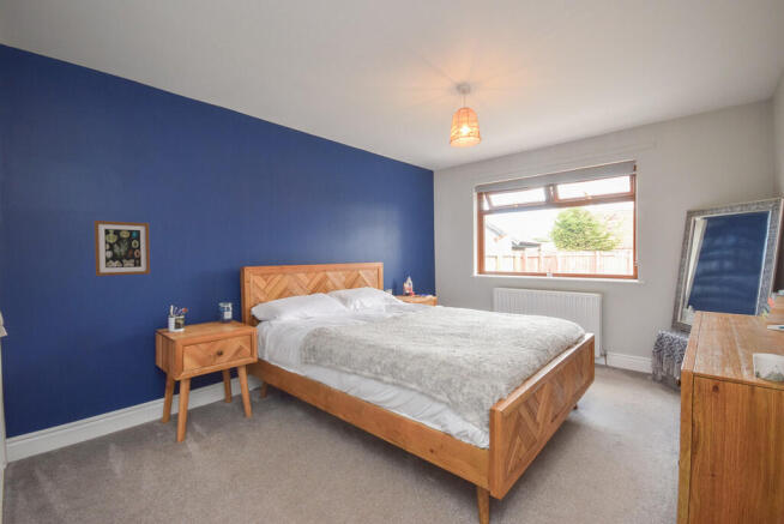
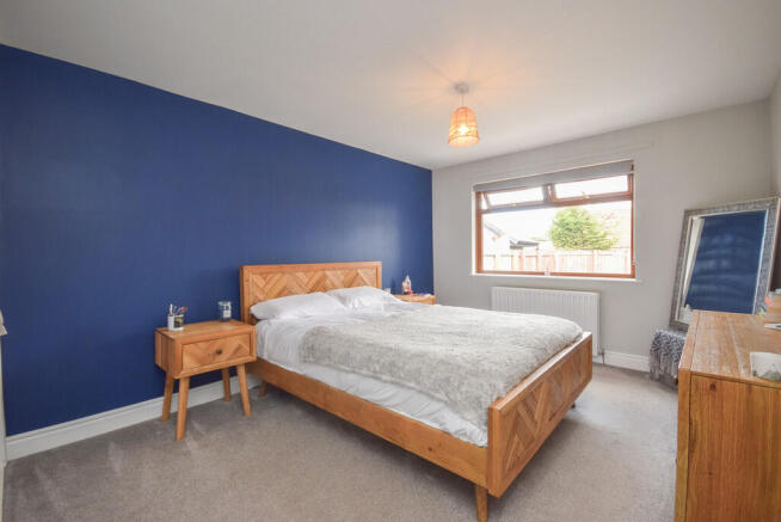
- wall art (123, 248)
